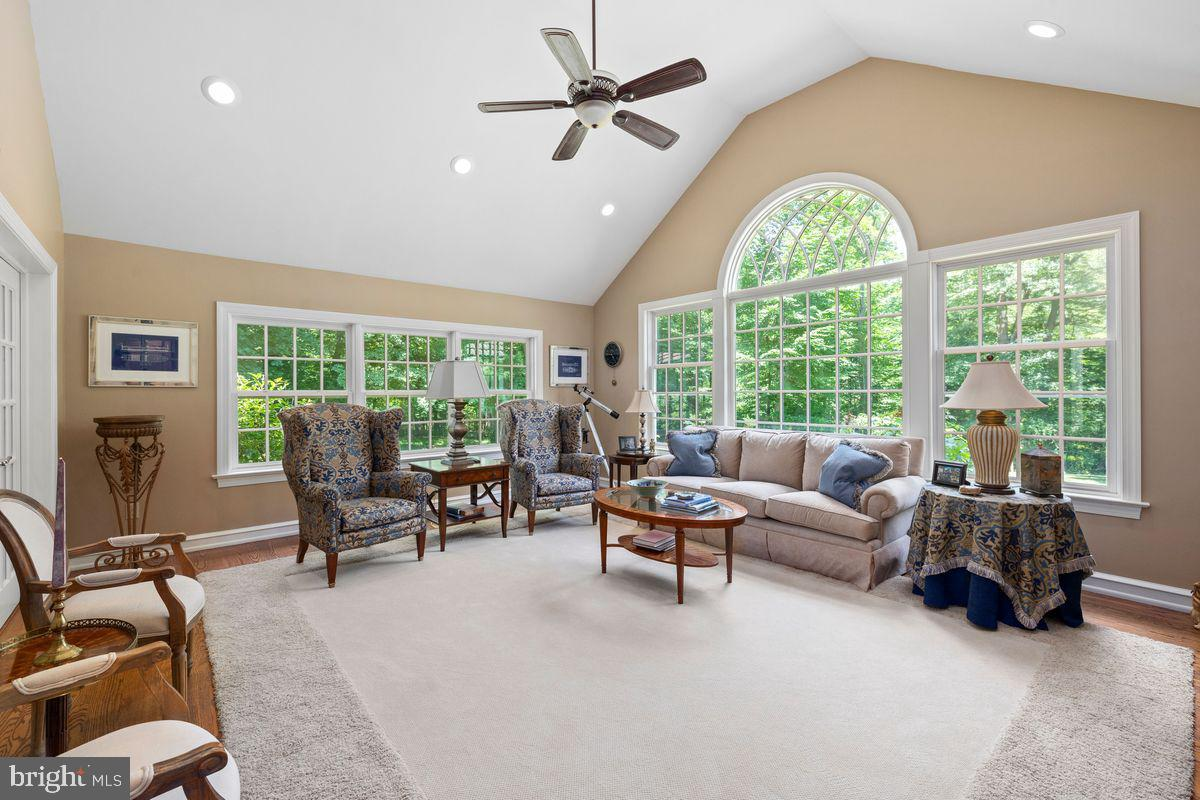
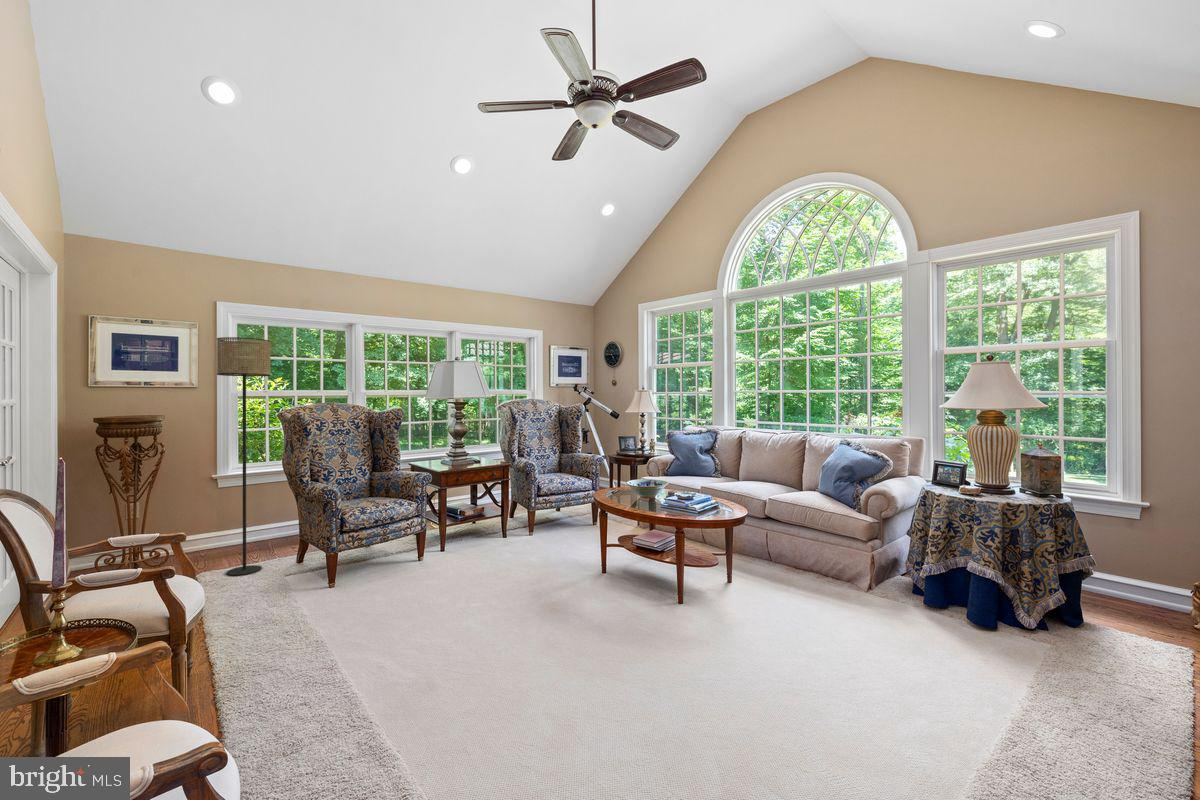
+ floor lamp (244, 455)
